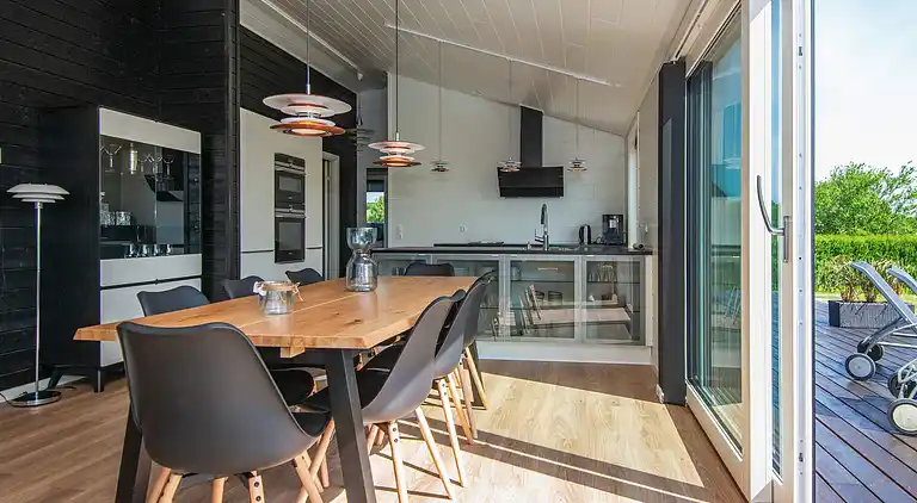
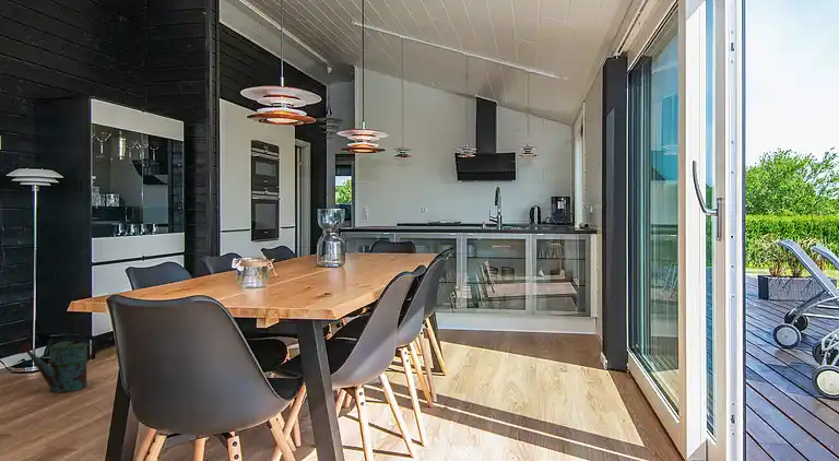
+ watering can (59, 364)
